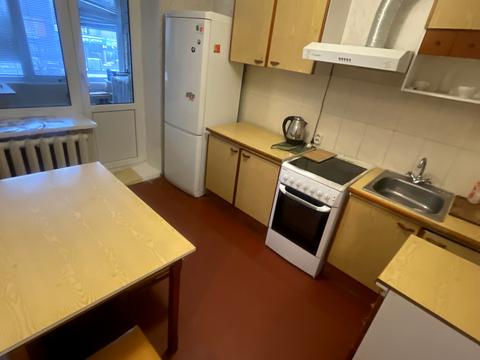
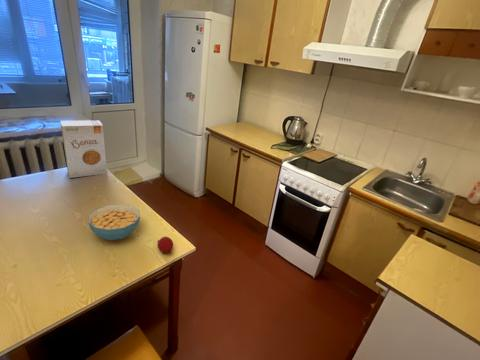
+ cereal bowl (115, 225)
+ fruit (165, 245)
+ food box (84, 148)
